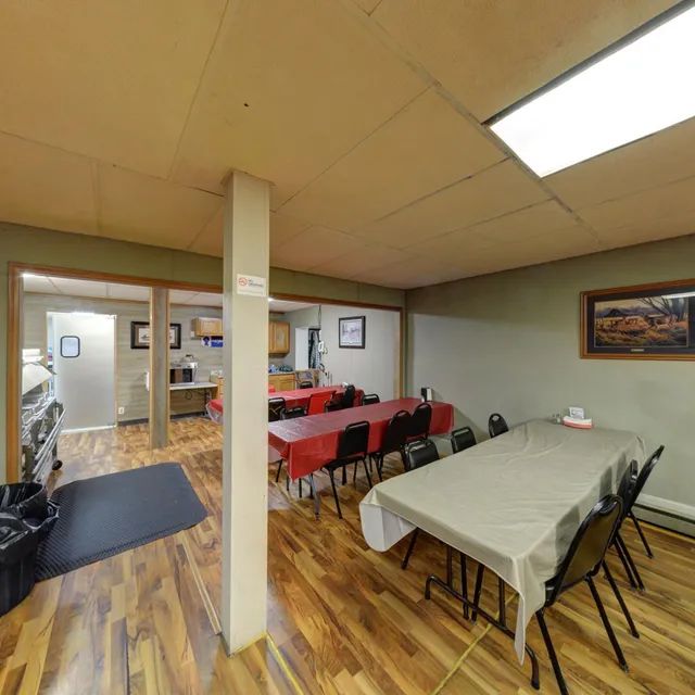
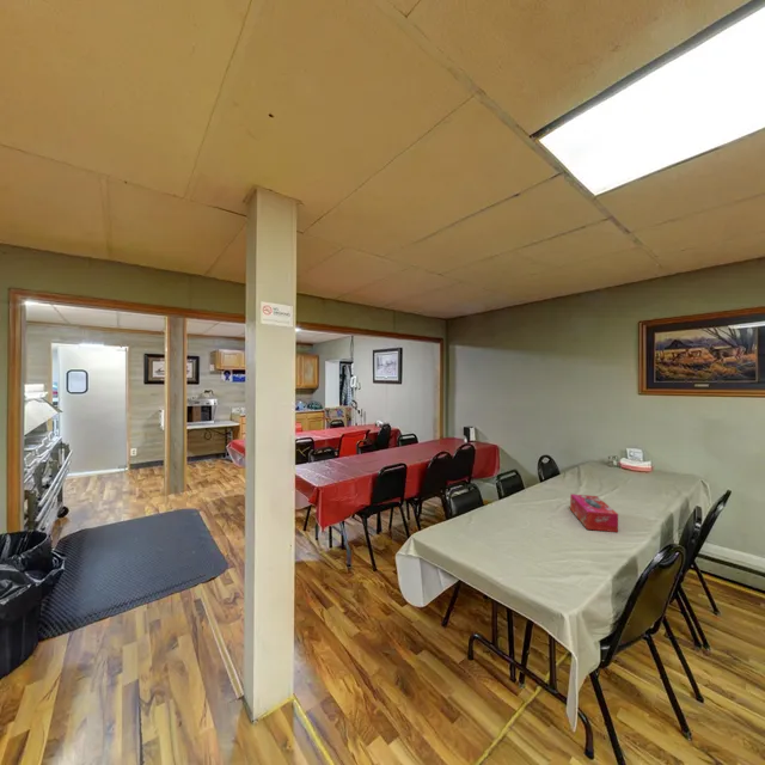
+ tissue box (592, 512)
